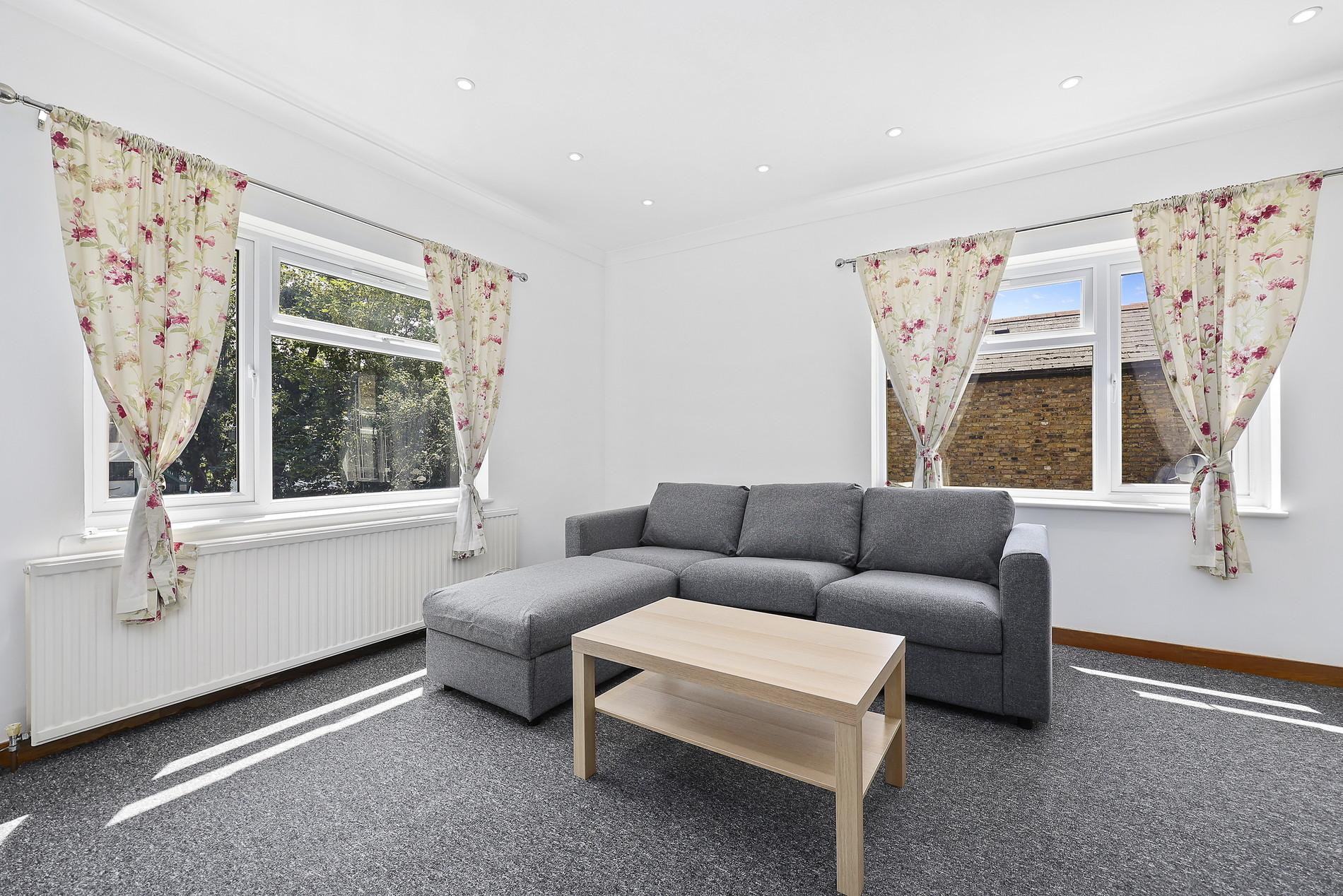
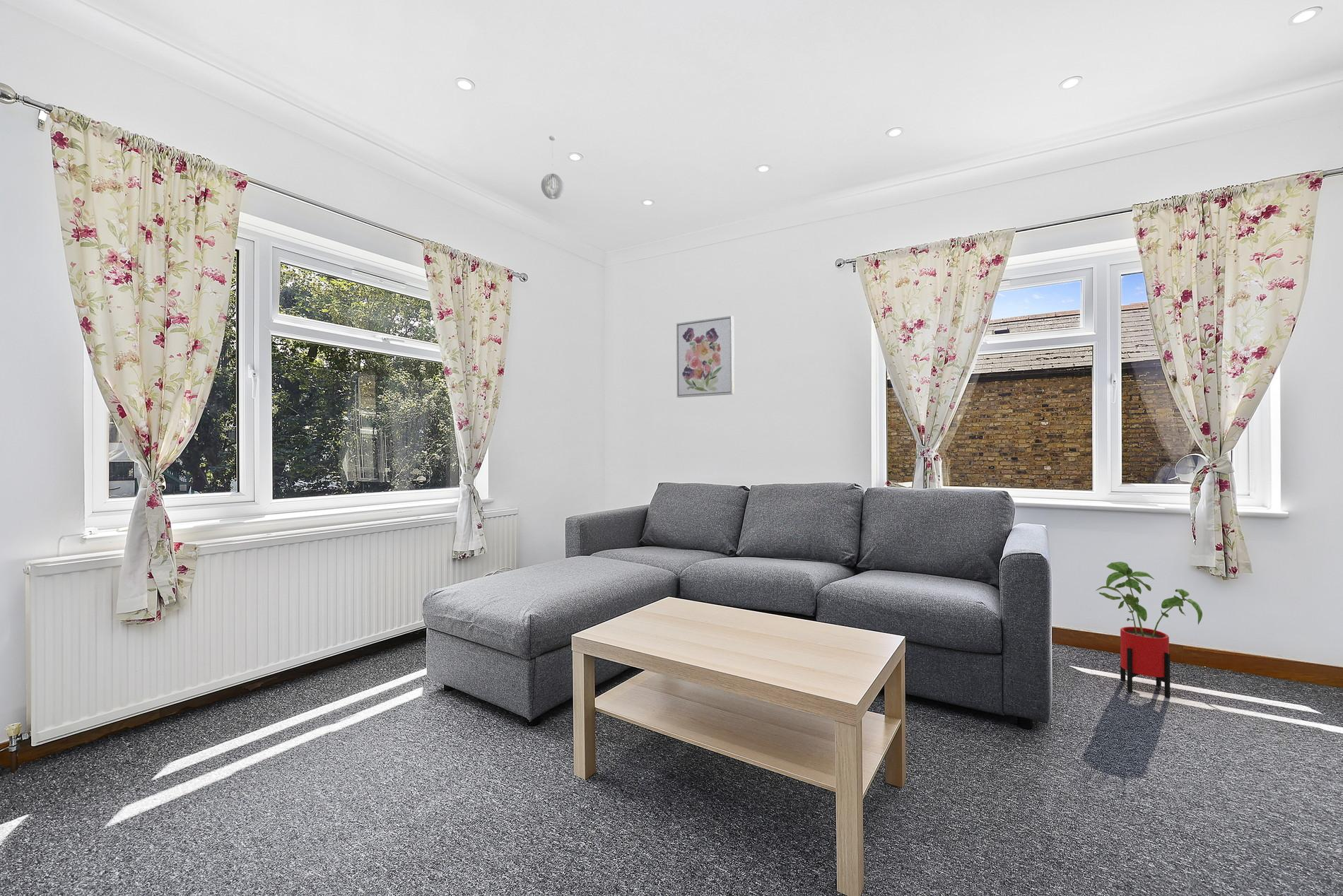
+ pendant light (552, 164)
+ house plant (1139, 625)
+ wall art (704, 358)
